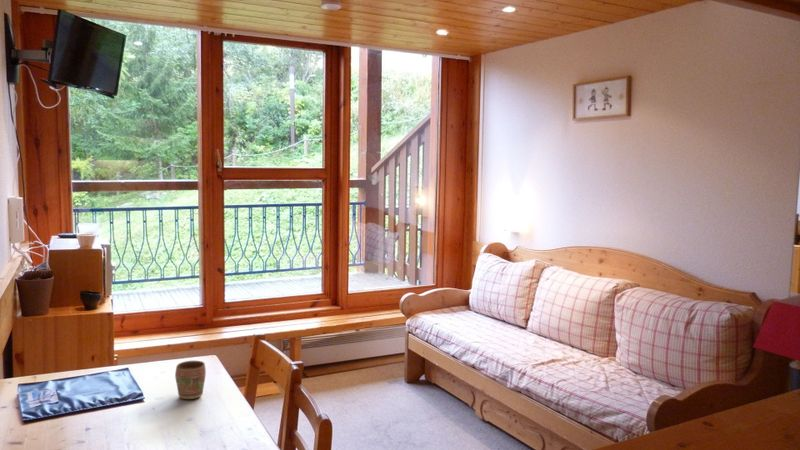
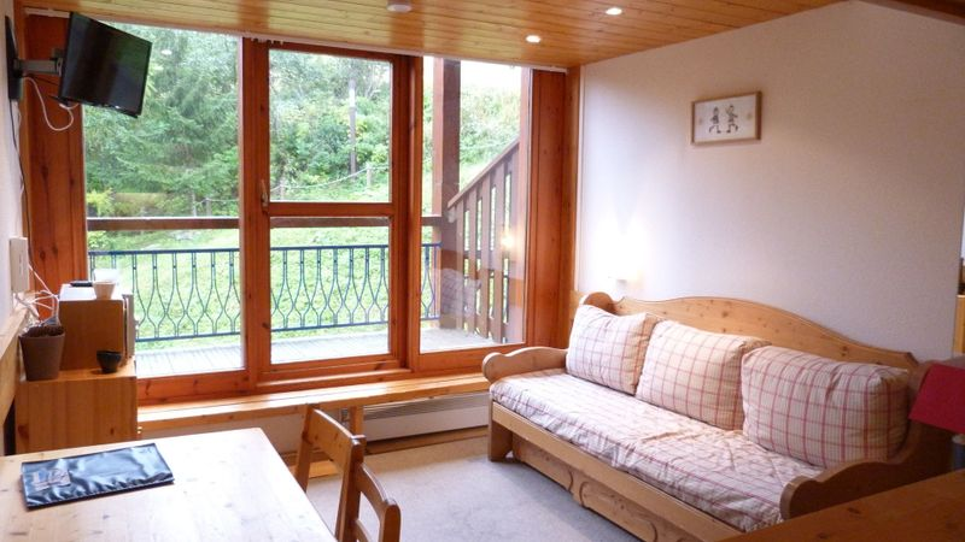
- mug (192, 379)
